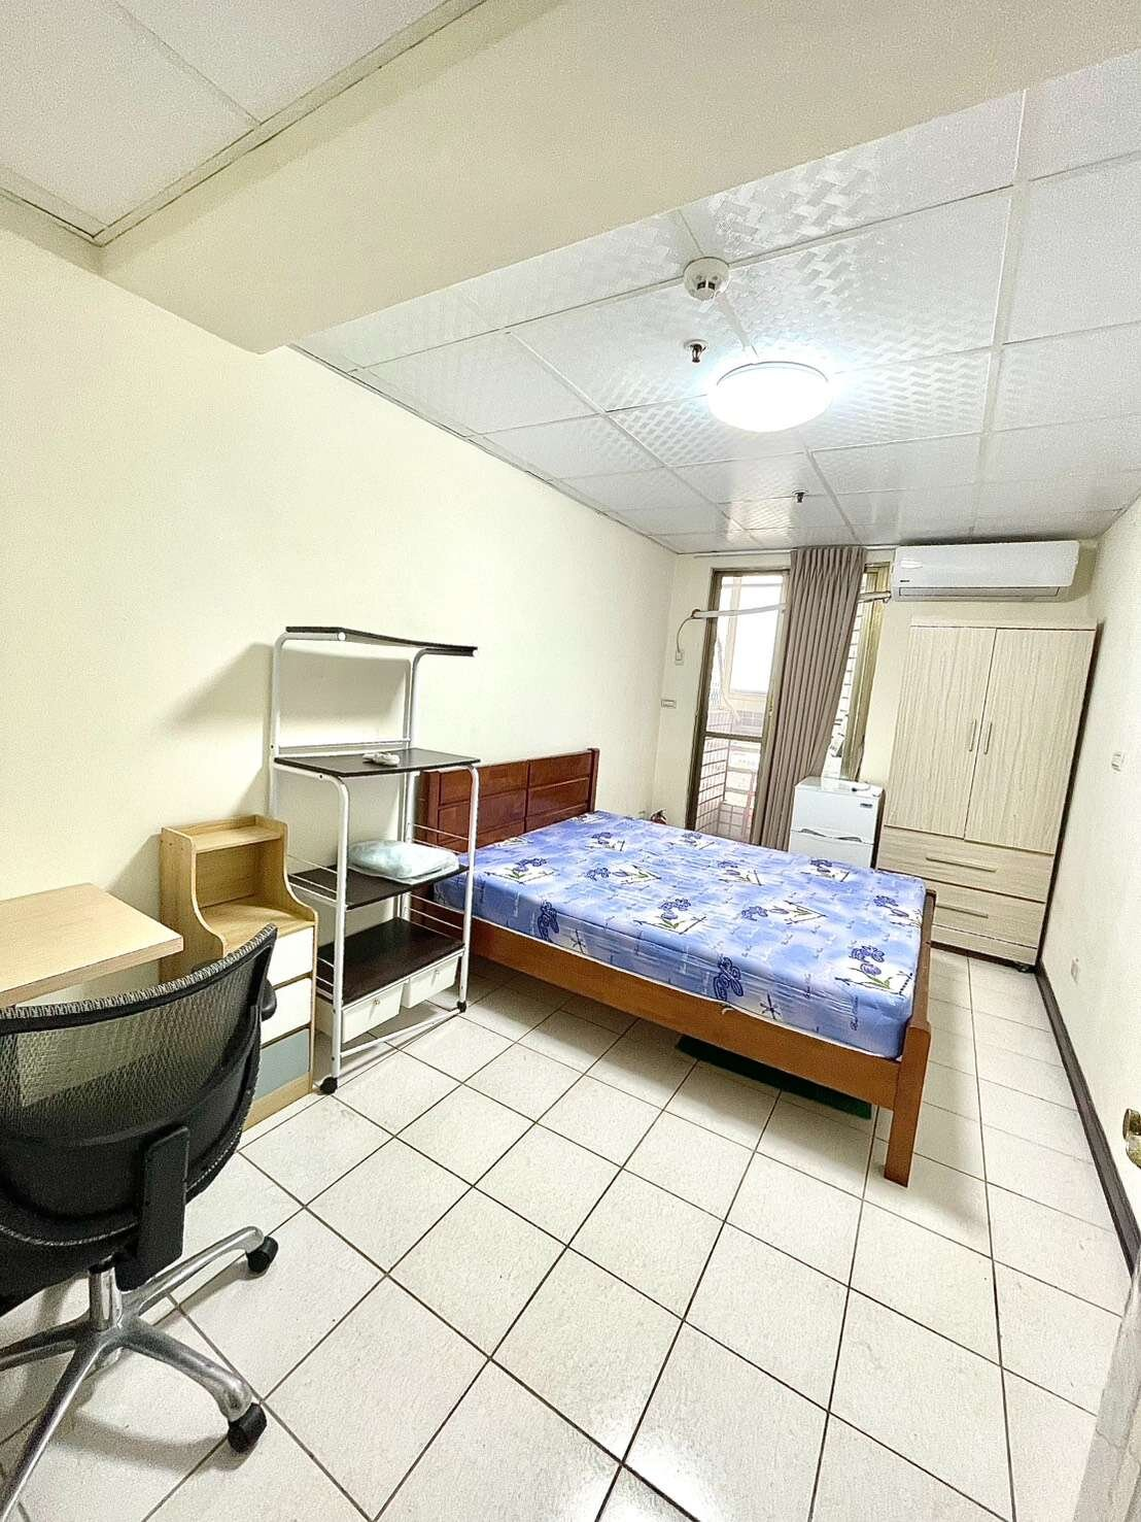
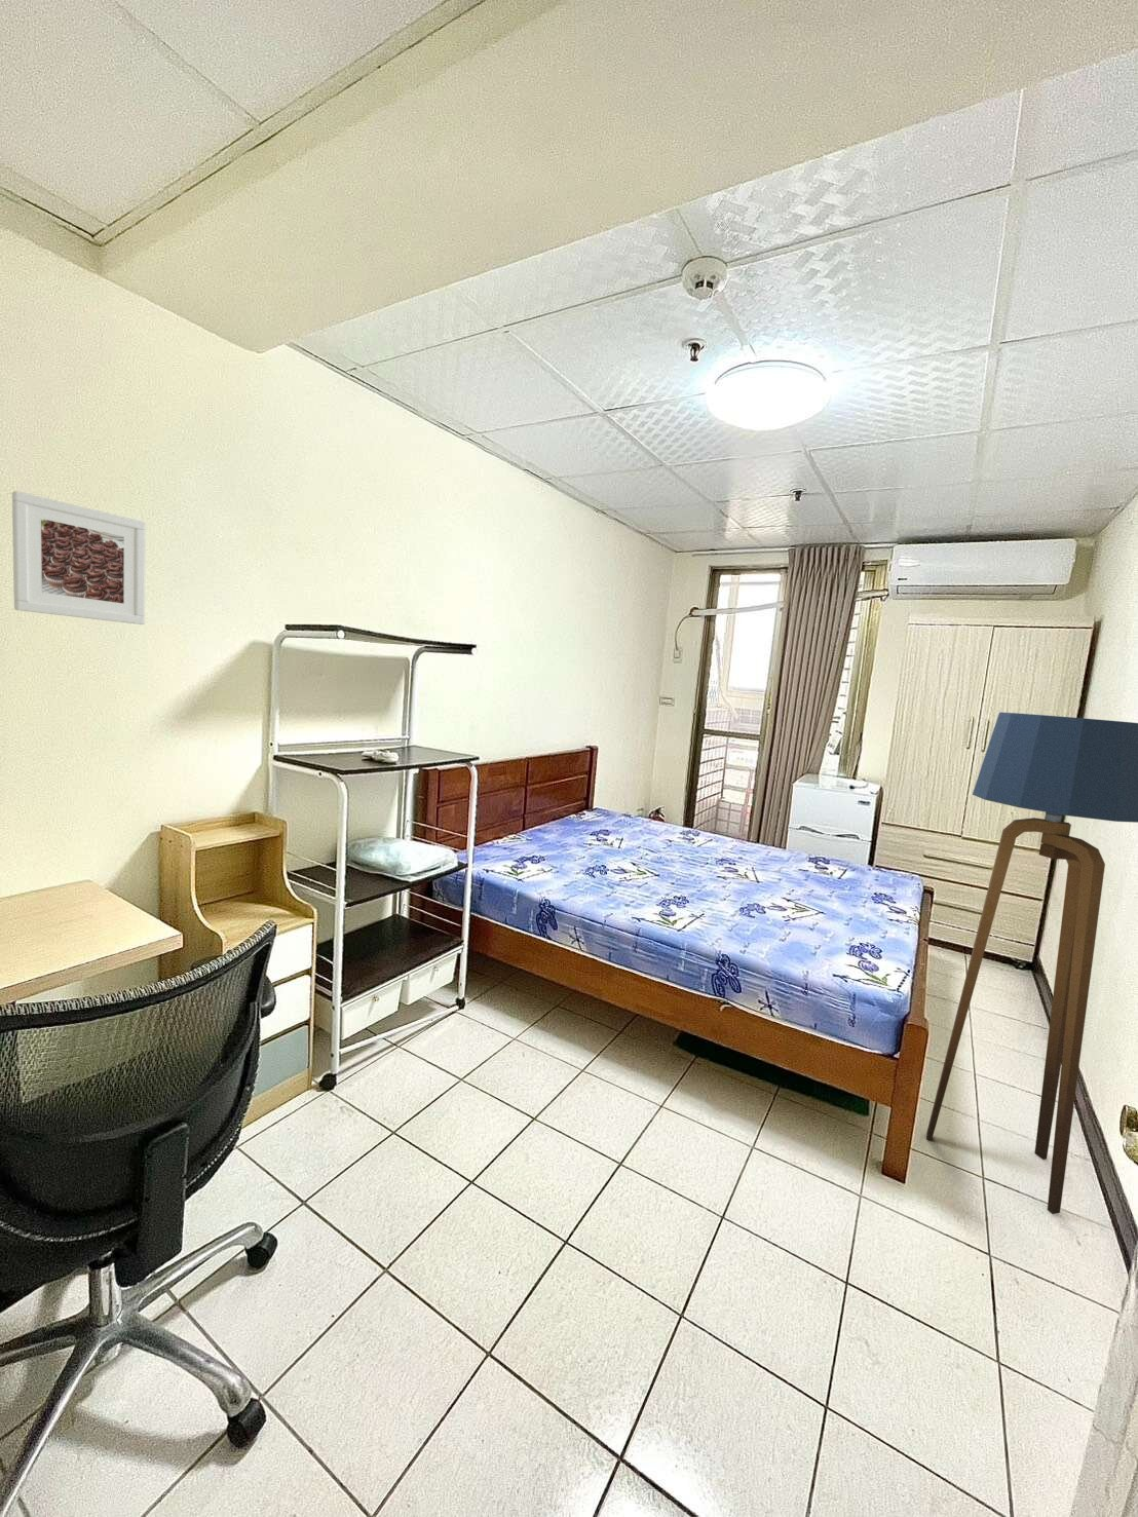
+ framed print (84, 563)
+ floor lamp (1058, 950)
